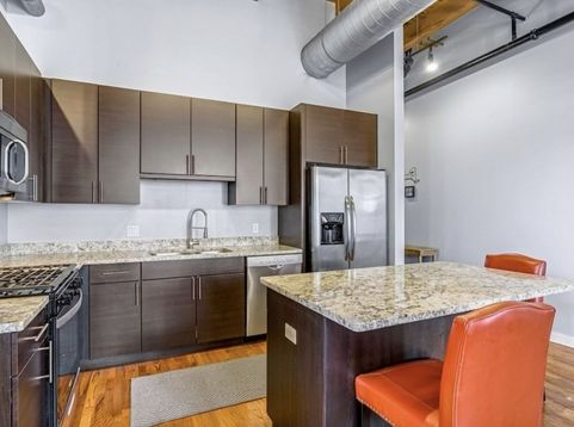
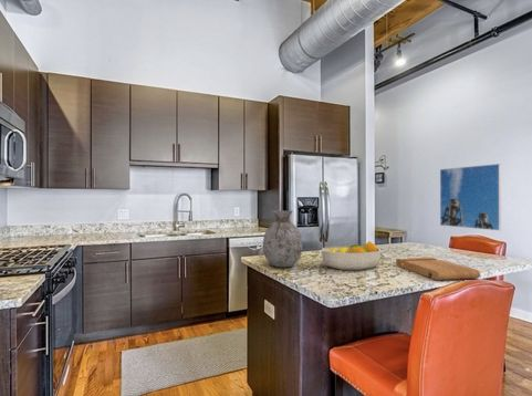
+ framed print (468, 197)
+ fruit bowl (351, 253)
+ vase (282, 238)
+ cutting board (434, 267)
